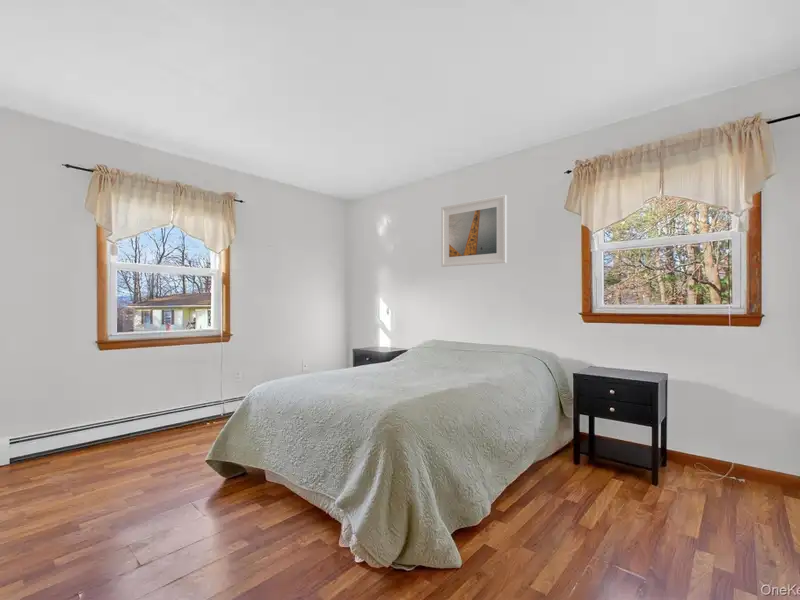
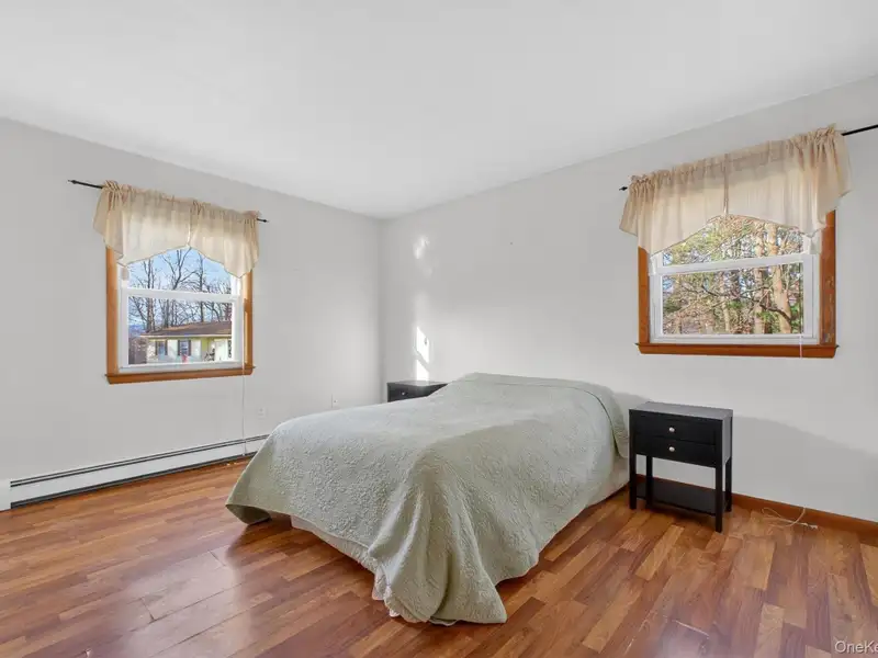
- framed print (472, 233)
